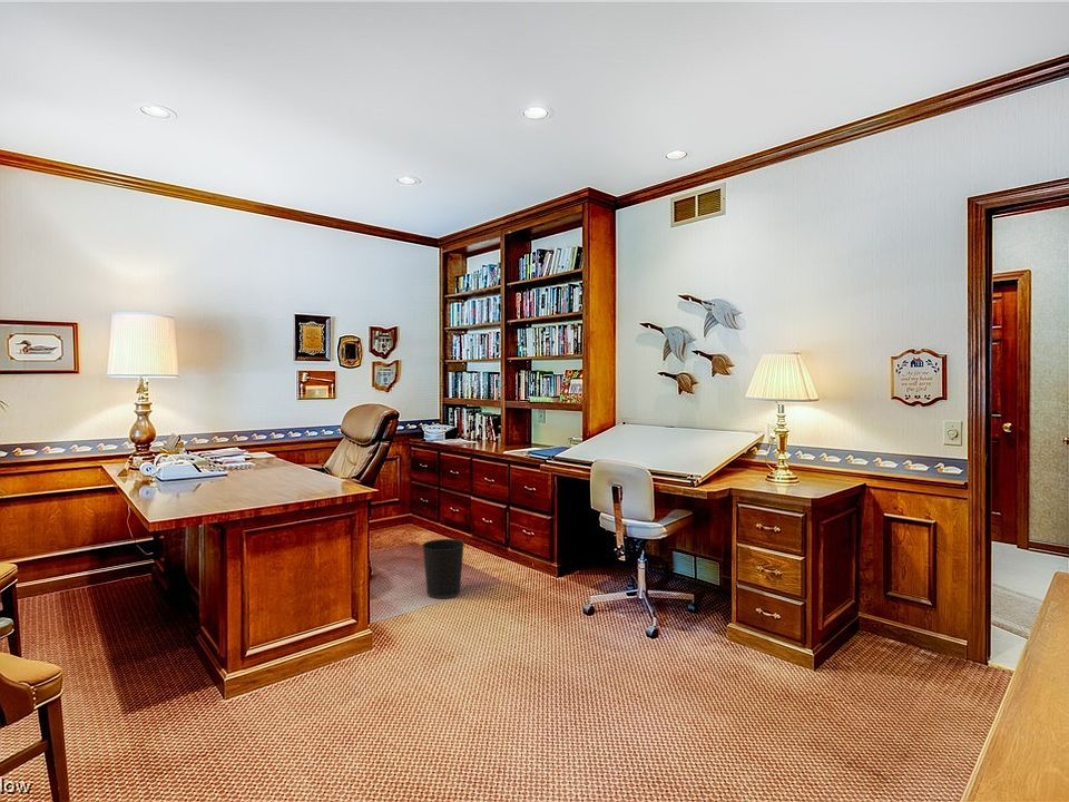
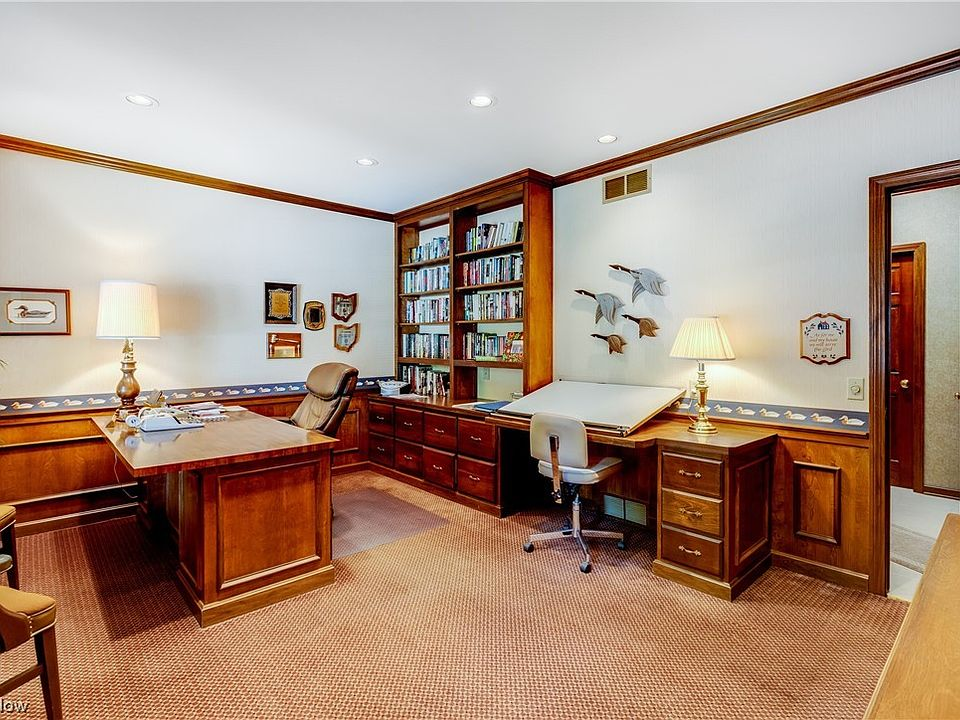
- wastebasket (443, 568)
